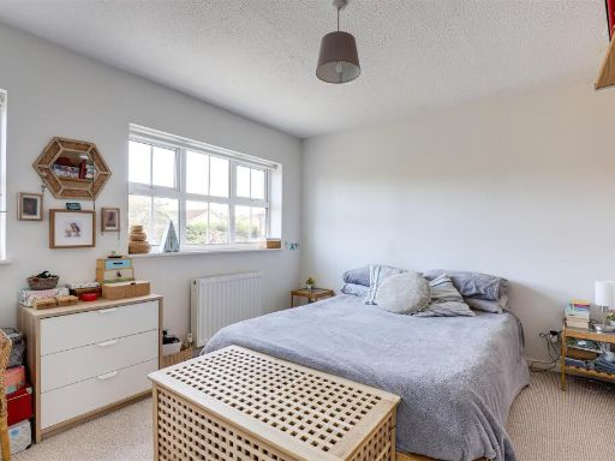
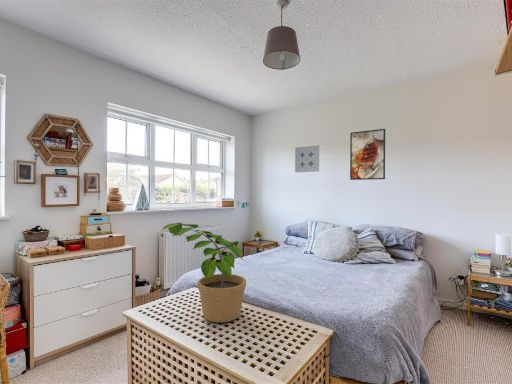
+ wall art (306, 159)
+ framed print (367, 155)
+ potted plant (206, 265)
